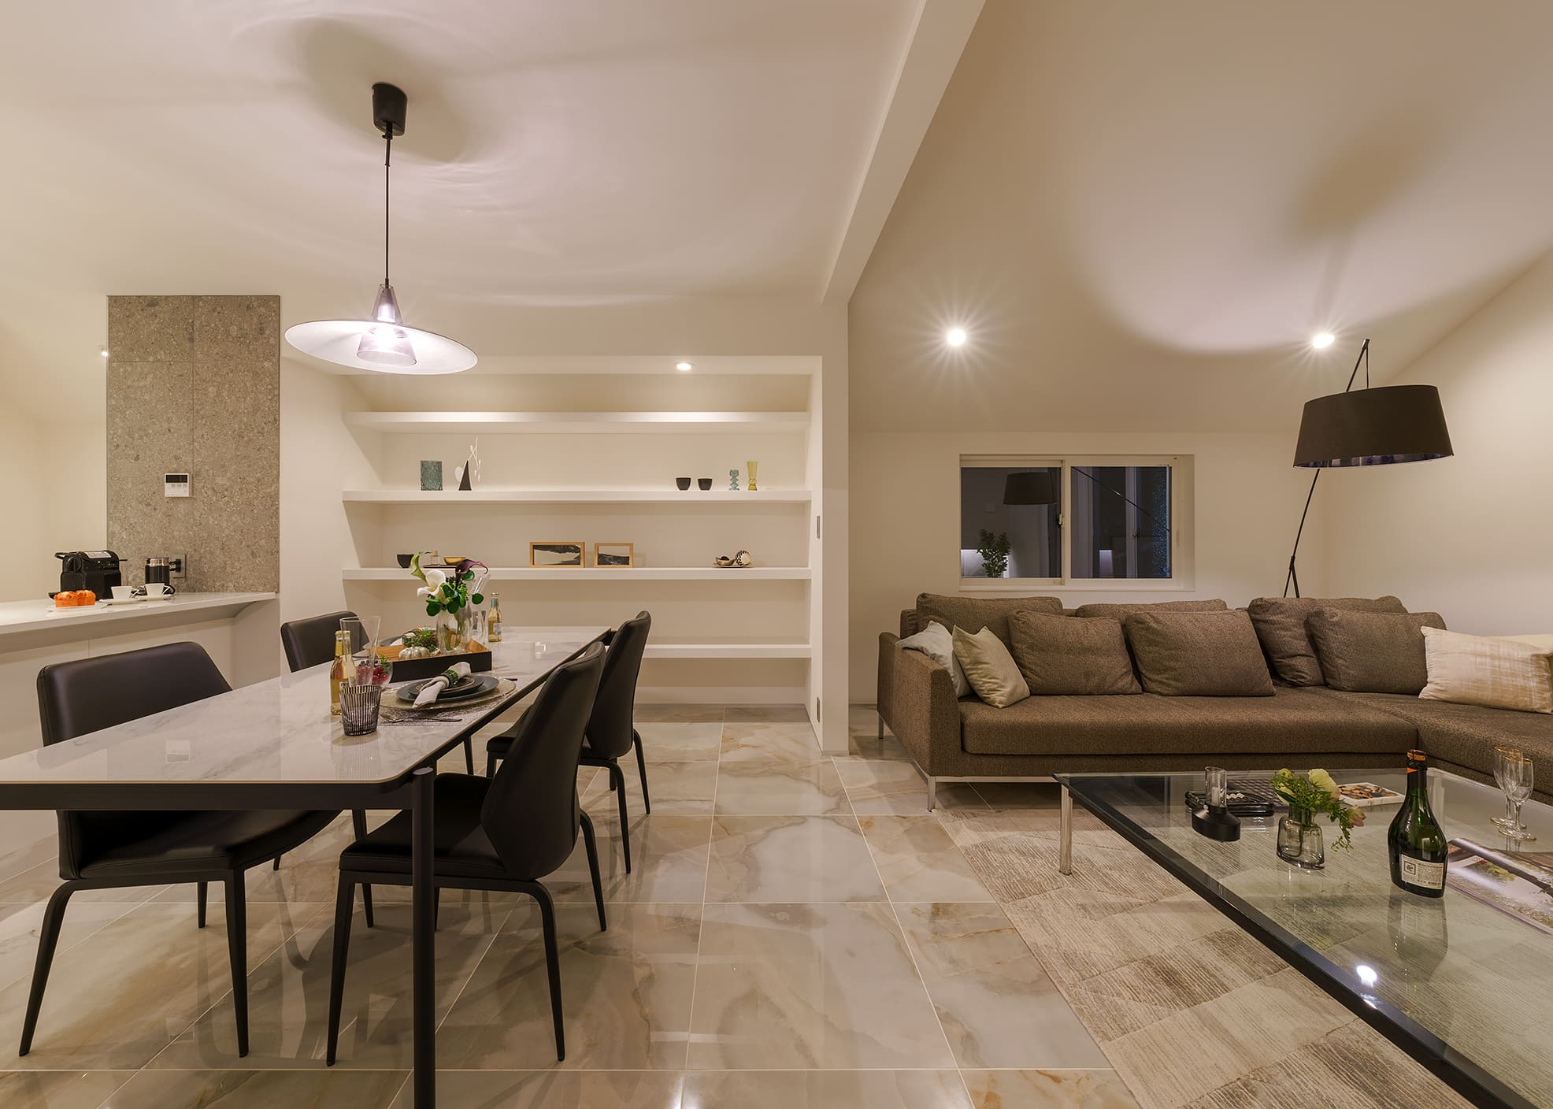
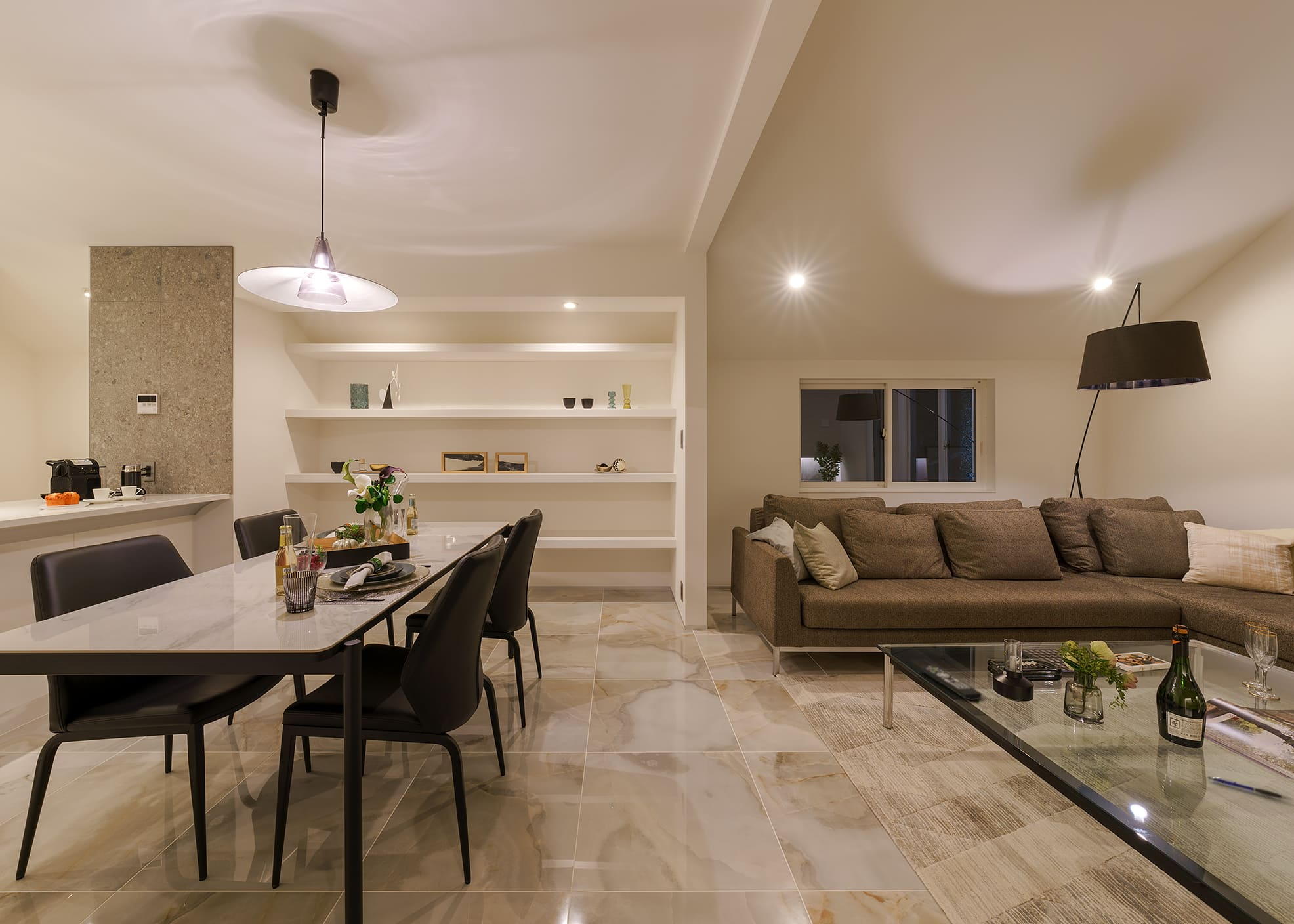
+ remote control (949, 681)
+ pen (1248, 787)
